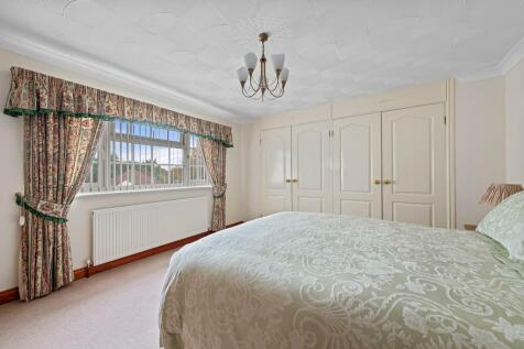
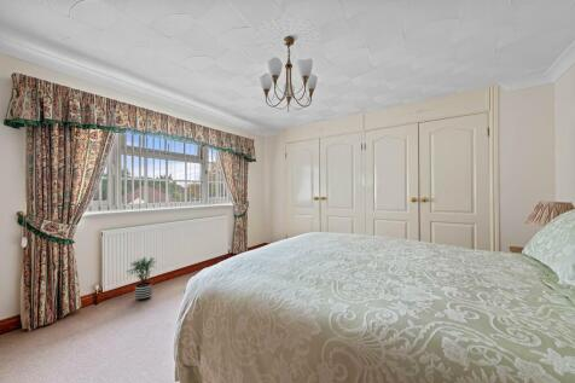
+ potted plant (143, 278)
